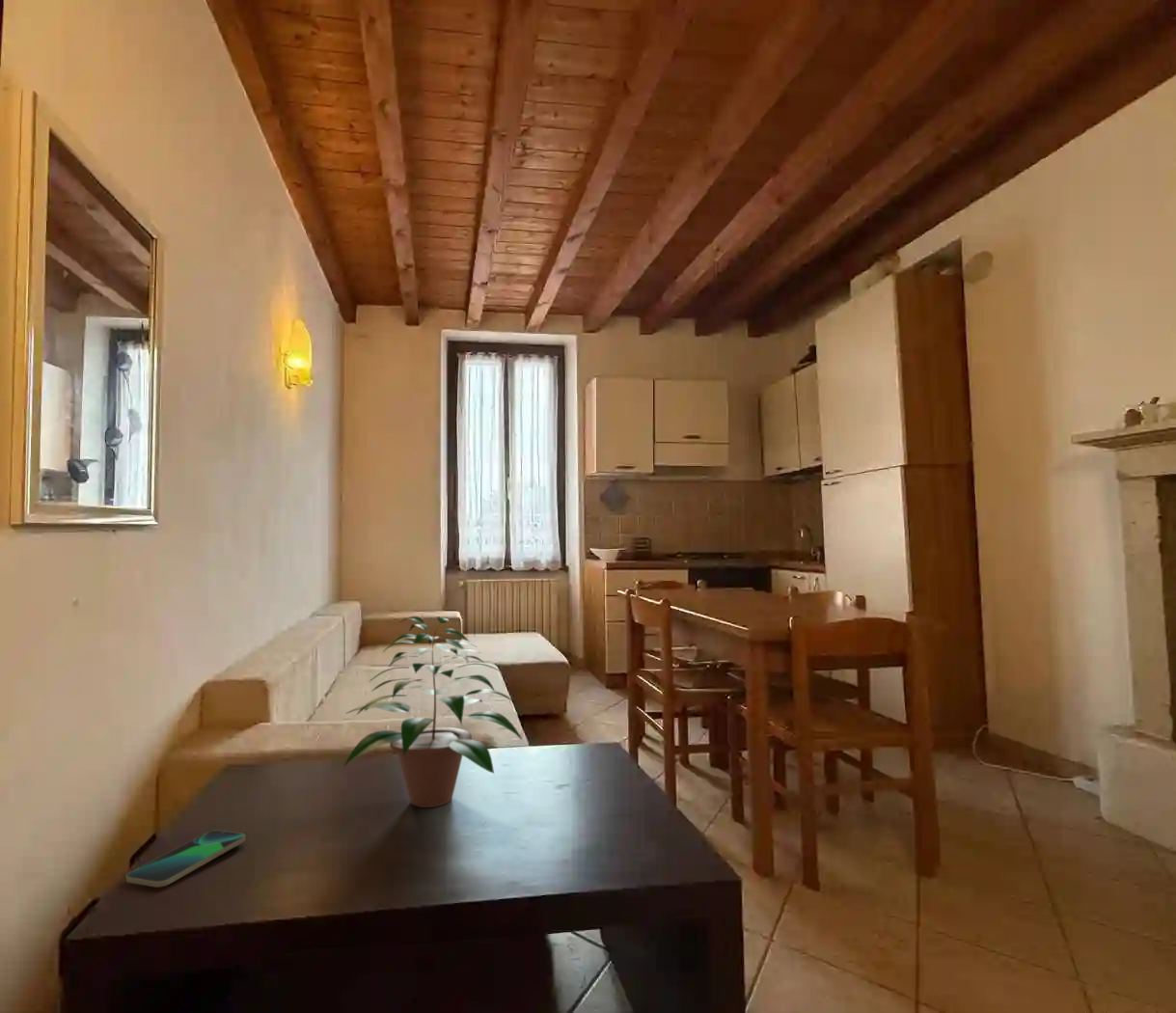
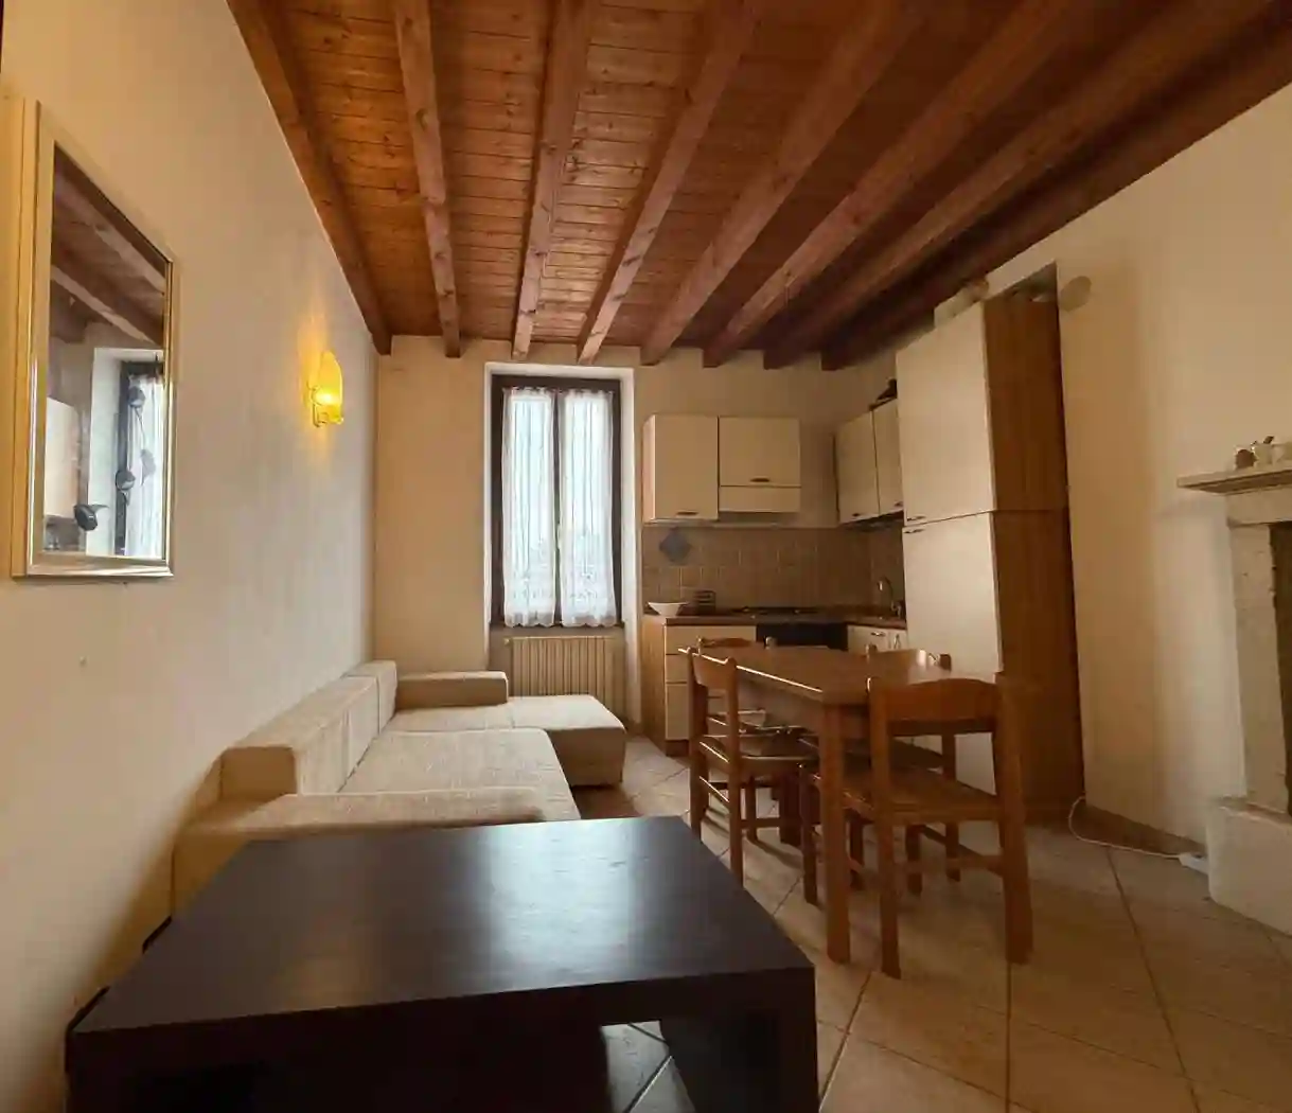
- smartphone (189, 856)
- potted plant (425, 710)
